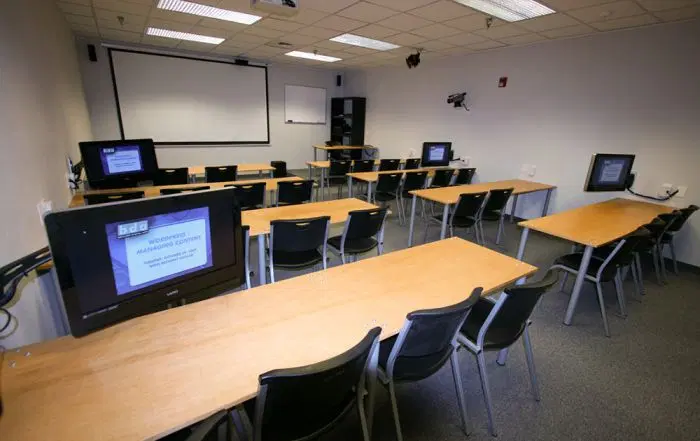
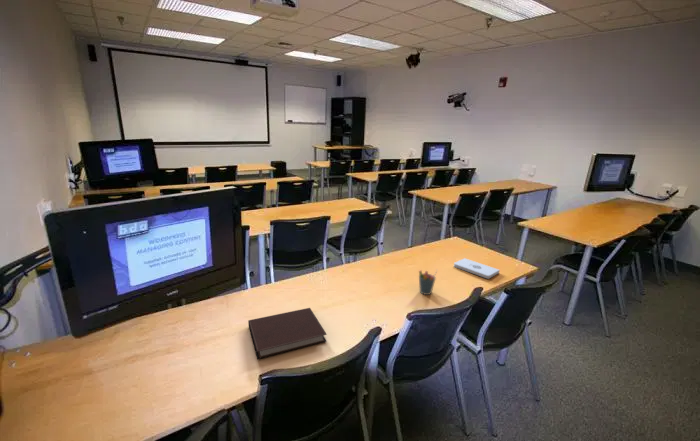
+ notebook (286, 330)
+ notepad (475, 267)
+ pen holder (426, 280)
